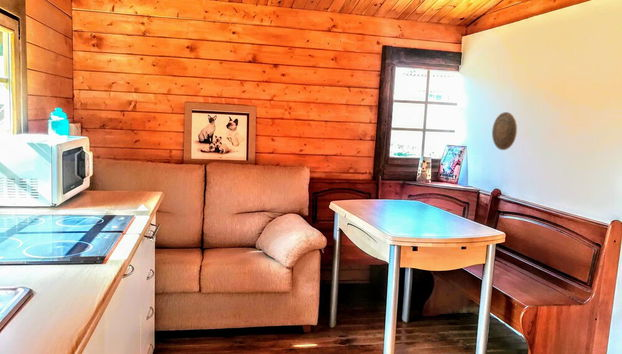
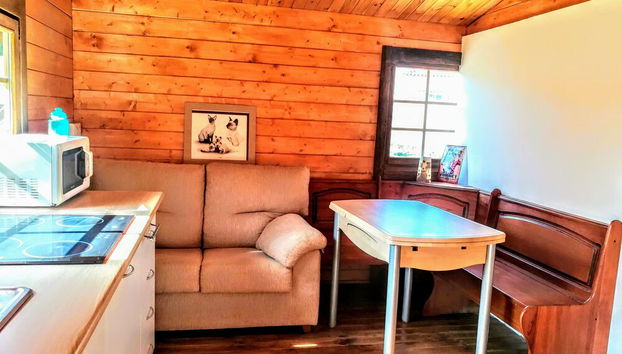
- decorative plate (502, 131)
